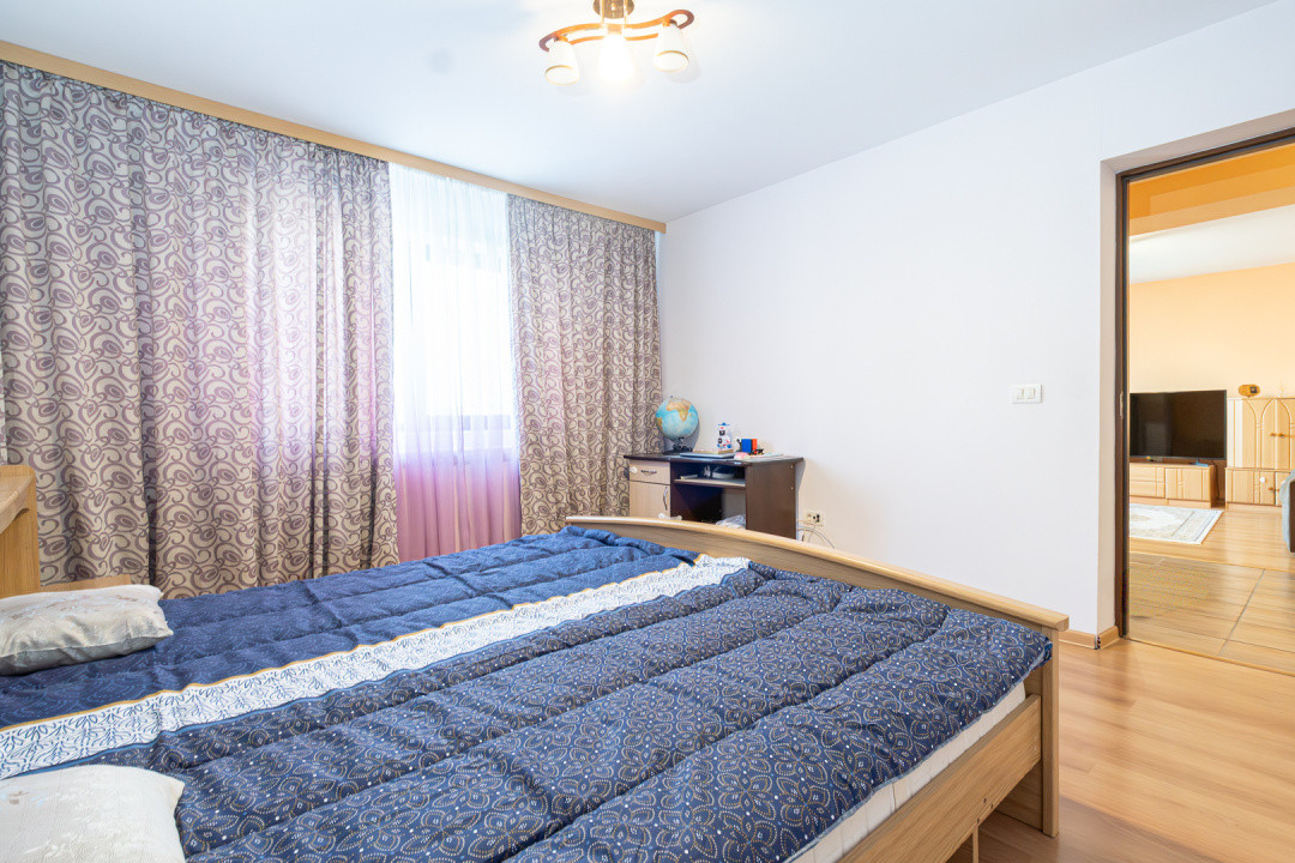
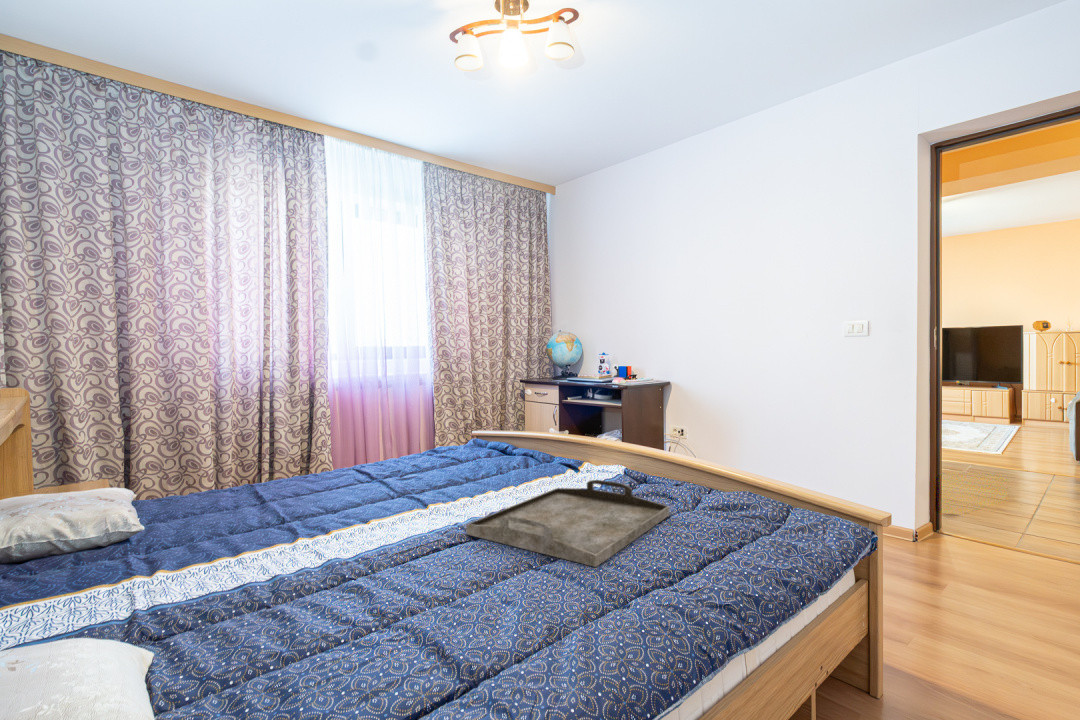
+ serving tray (572, 511)
